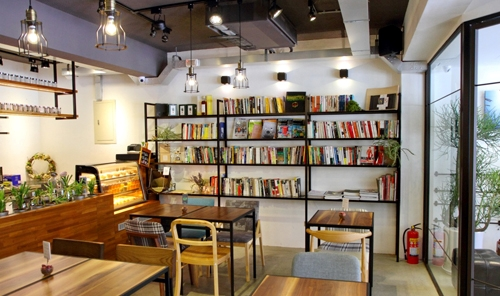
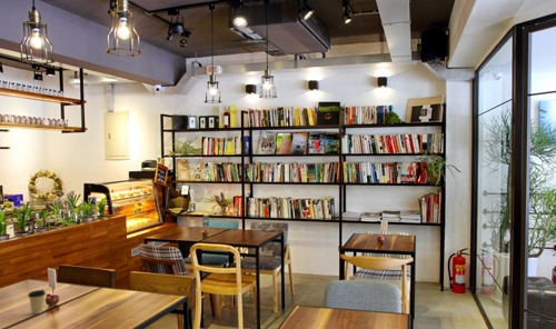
+ coffee cup (37, 301)
